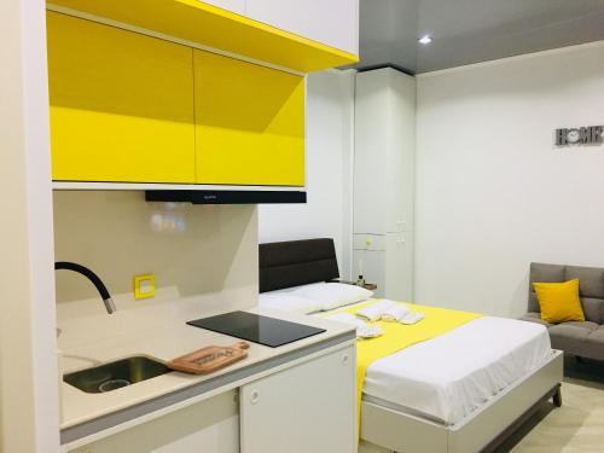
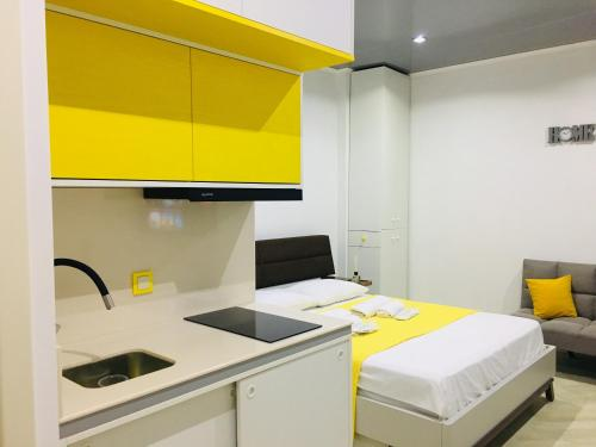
- cutting board (217, 354)
